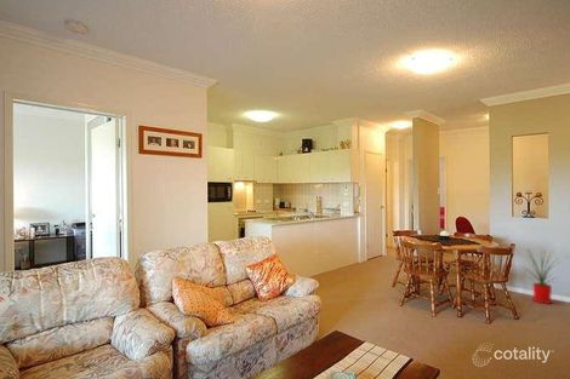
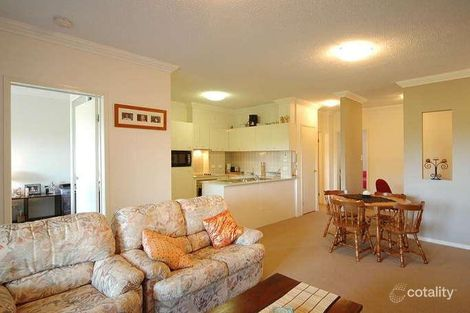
- house plant (541, 274)
